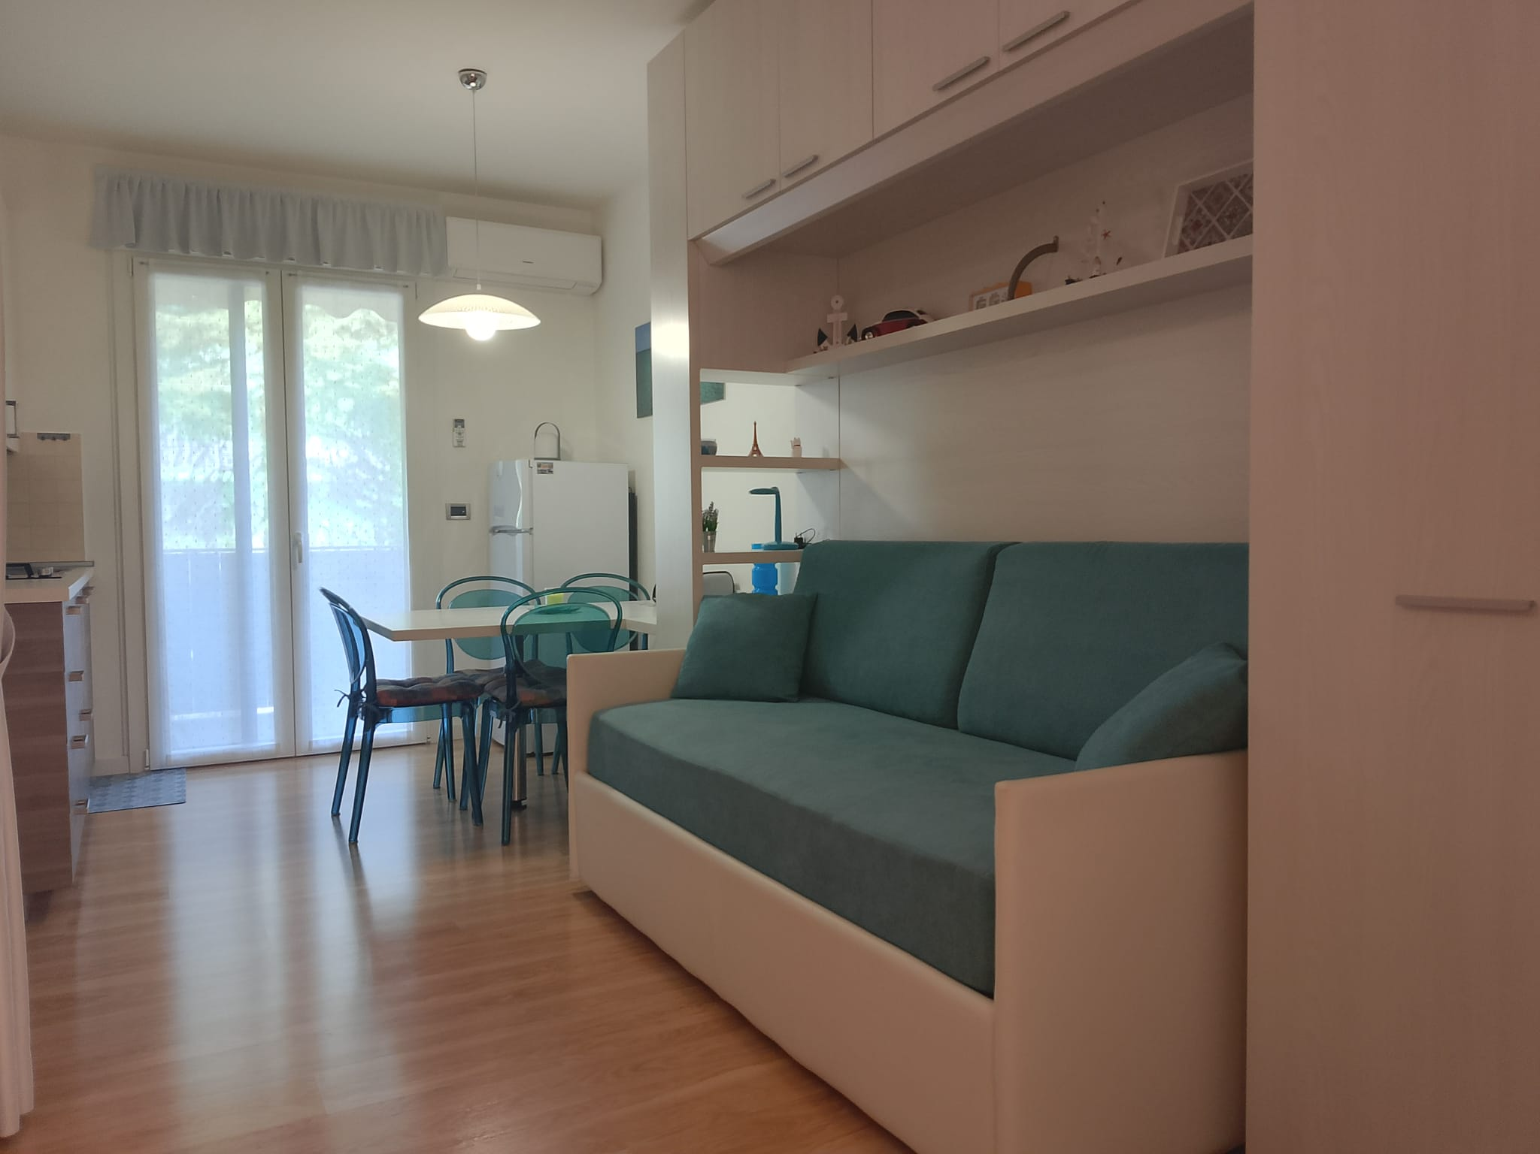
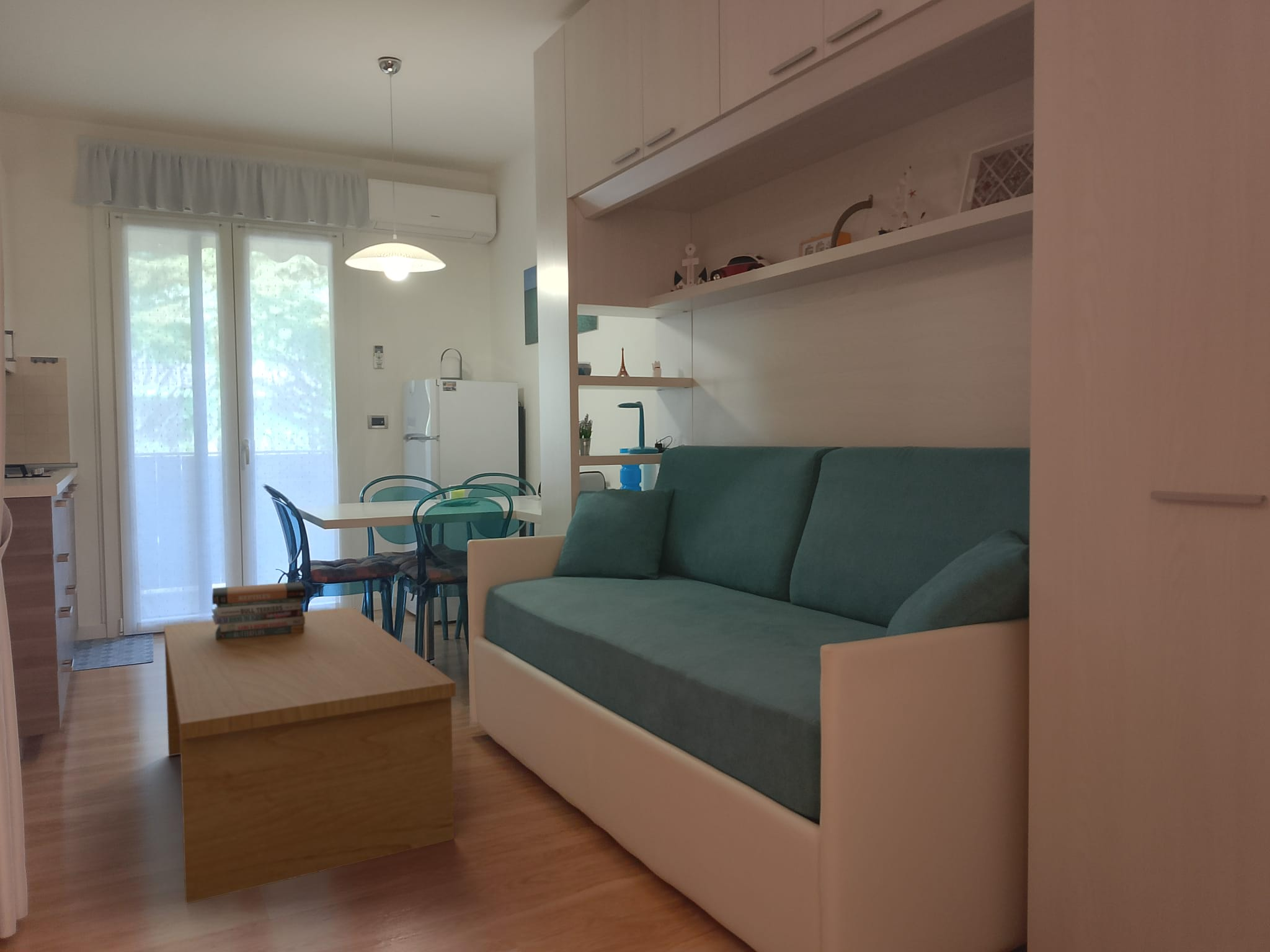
+ book stack (259, 609)
+ coffee table (291, 721)
